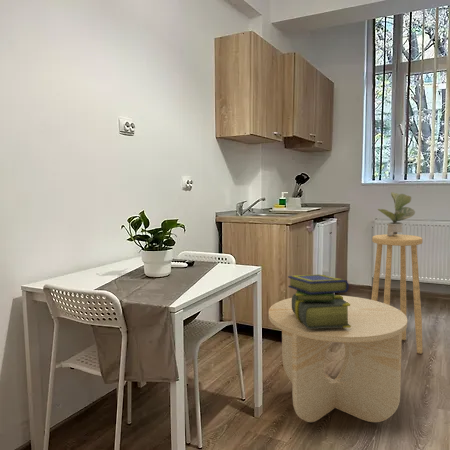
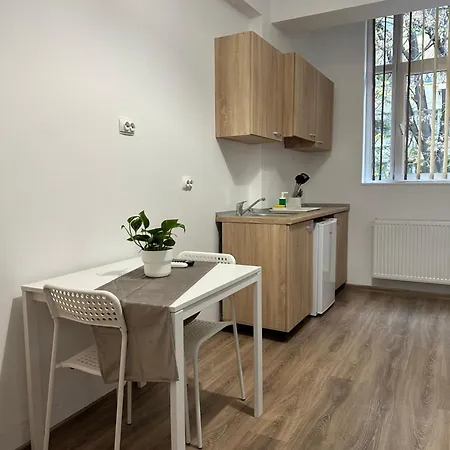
- potted plant (397, 214)
- stack of books (316, 297)
- stool (400, 292)
- side table (343, 363)
